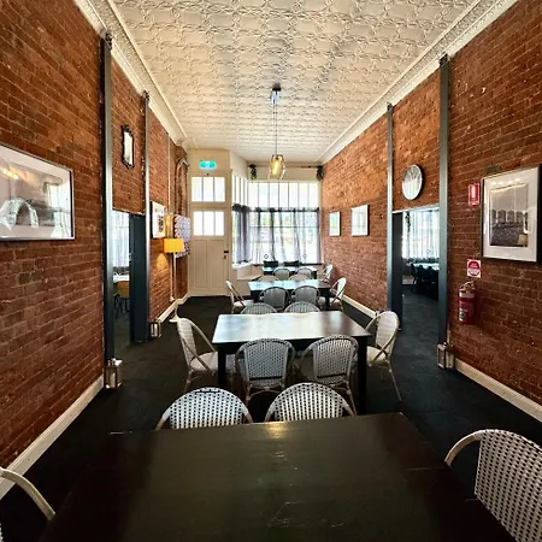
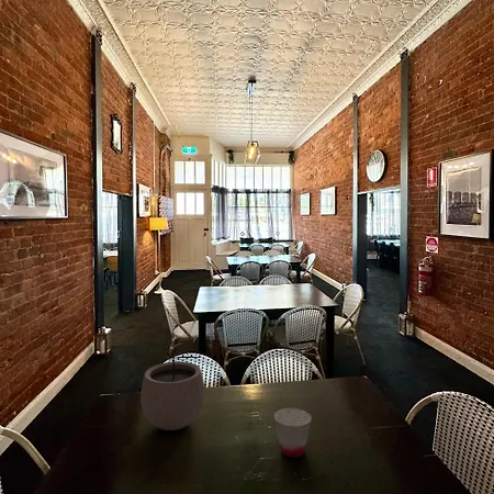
+ plant pot (172, 385)
+ cup (292, 434)
